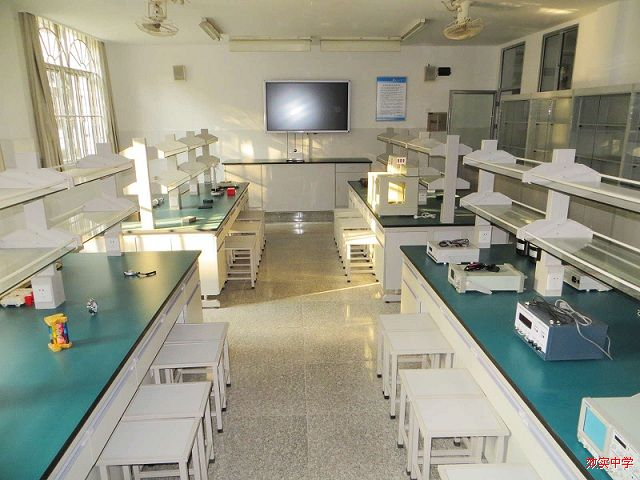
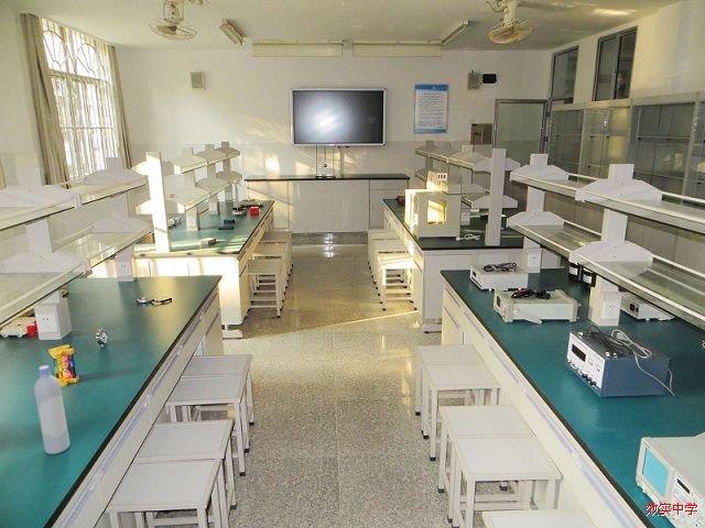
+ bottle (51, 408)
